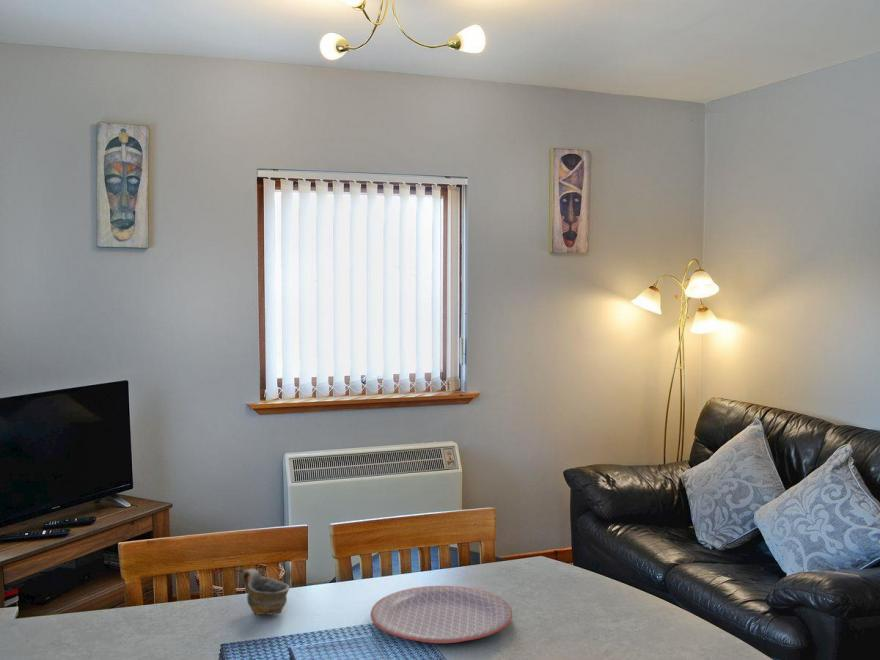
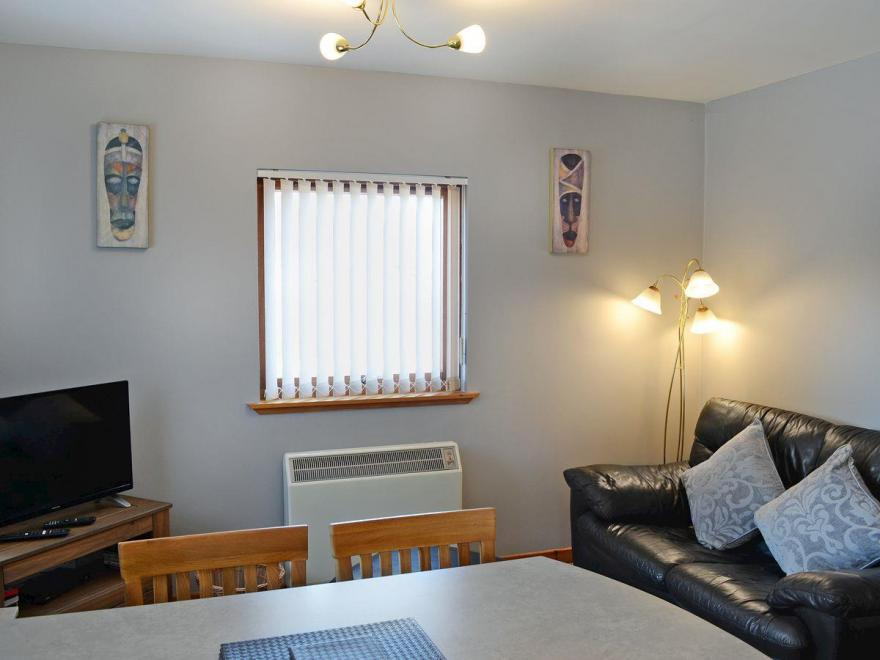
- plate (441, 616)
- cup (267, 592)
